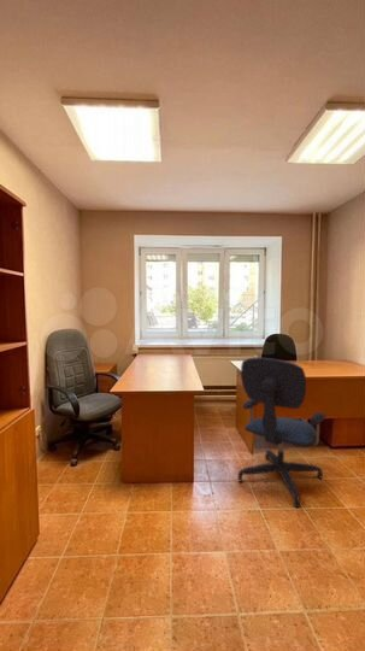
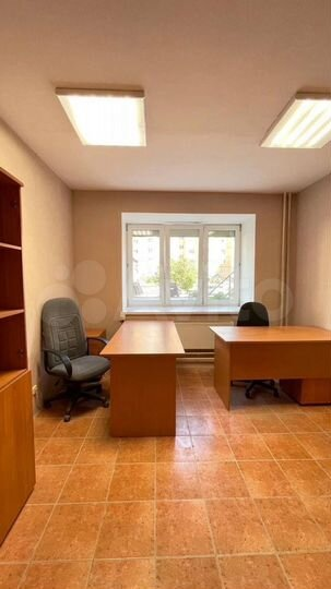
- office chair (282, 417)
